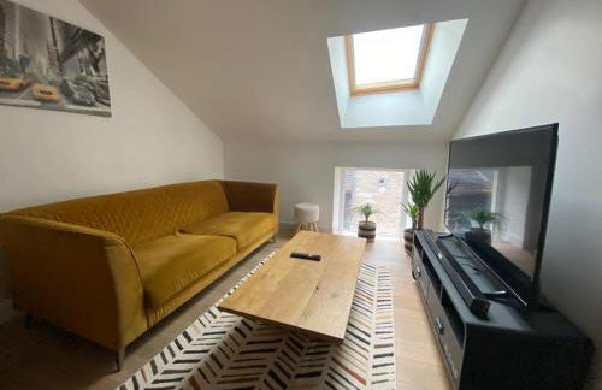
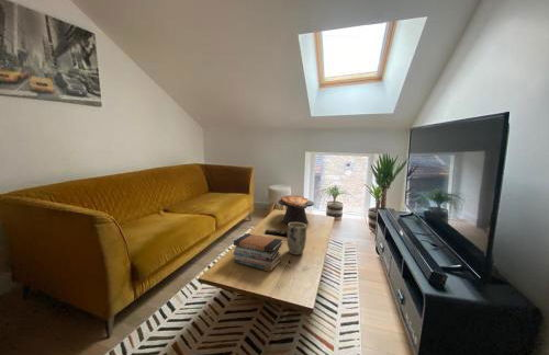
+ book stack (257, 251)
+ plant pot (296, 238)
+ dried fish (294, 210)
